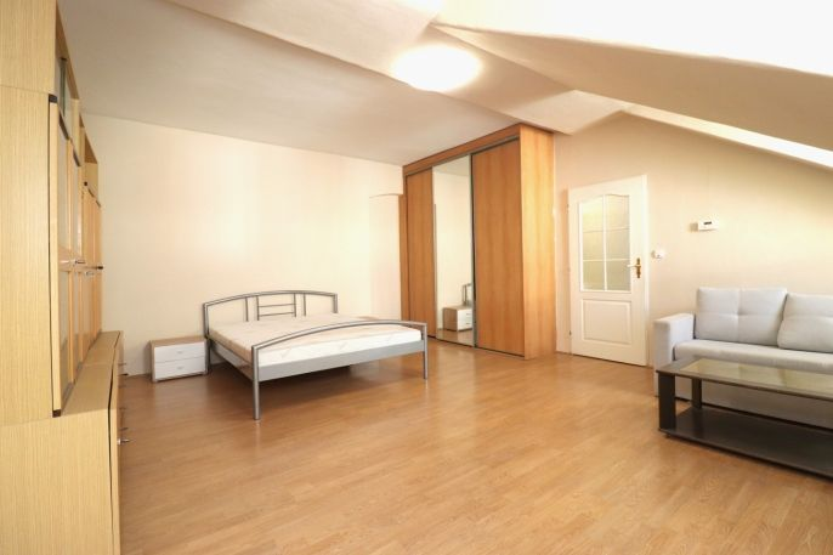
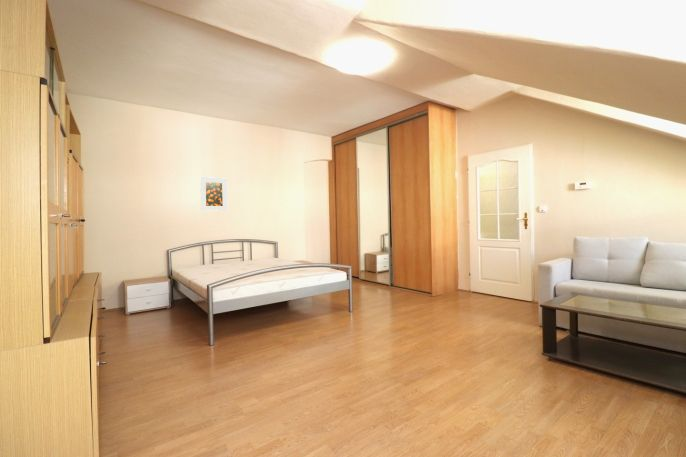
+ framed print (214, 194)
